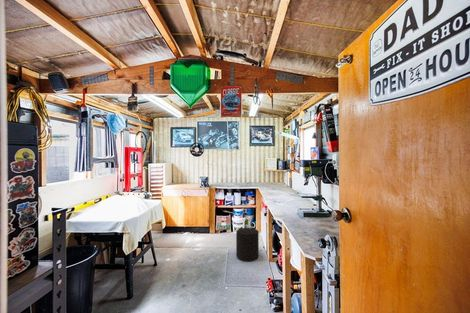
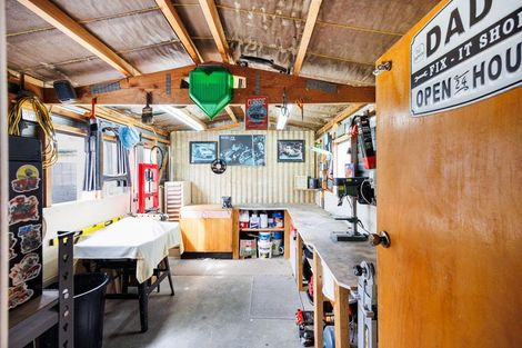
- stool (247, 243)
